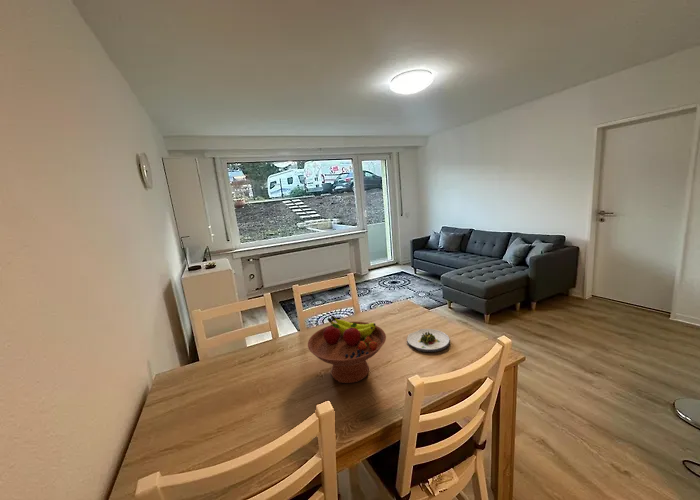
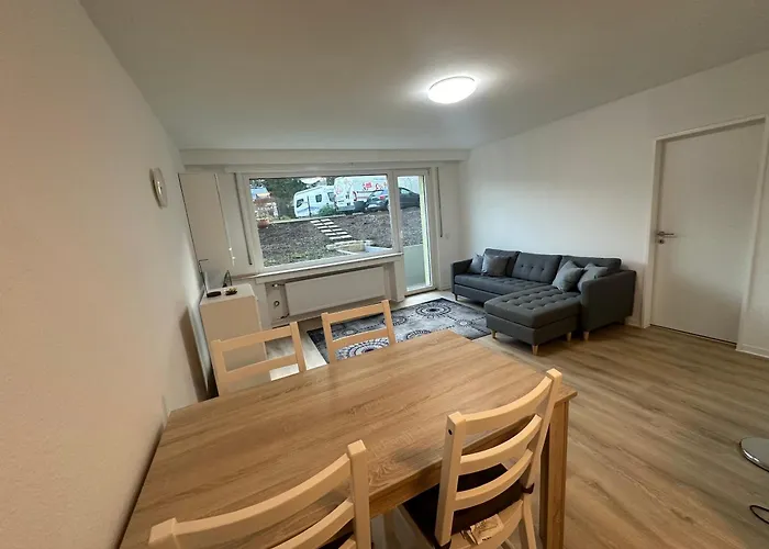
- salad plate (428, 337)
- fruit bowl (347, 348)
